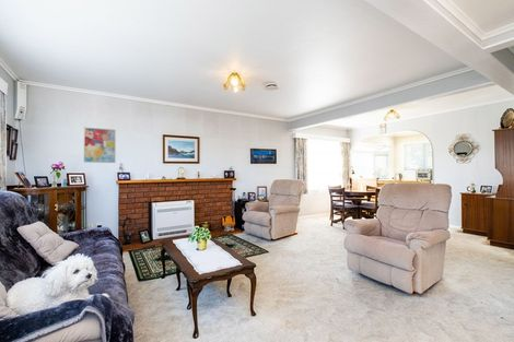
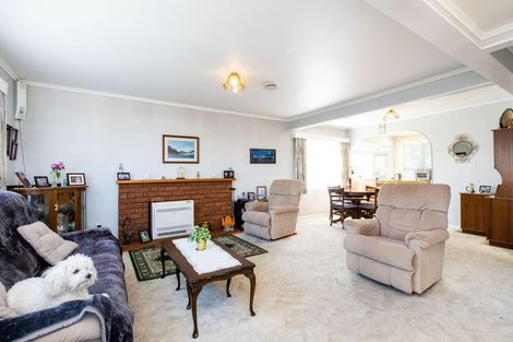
- wall art (100, 145)
